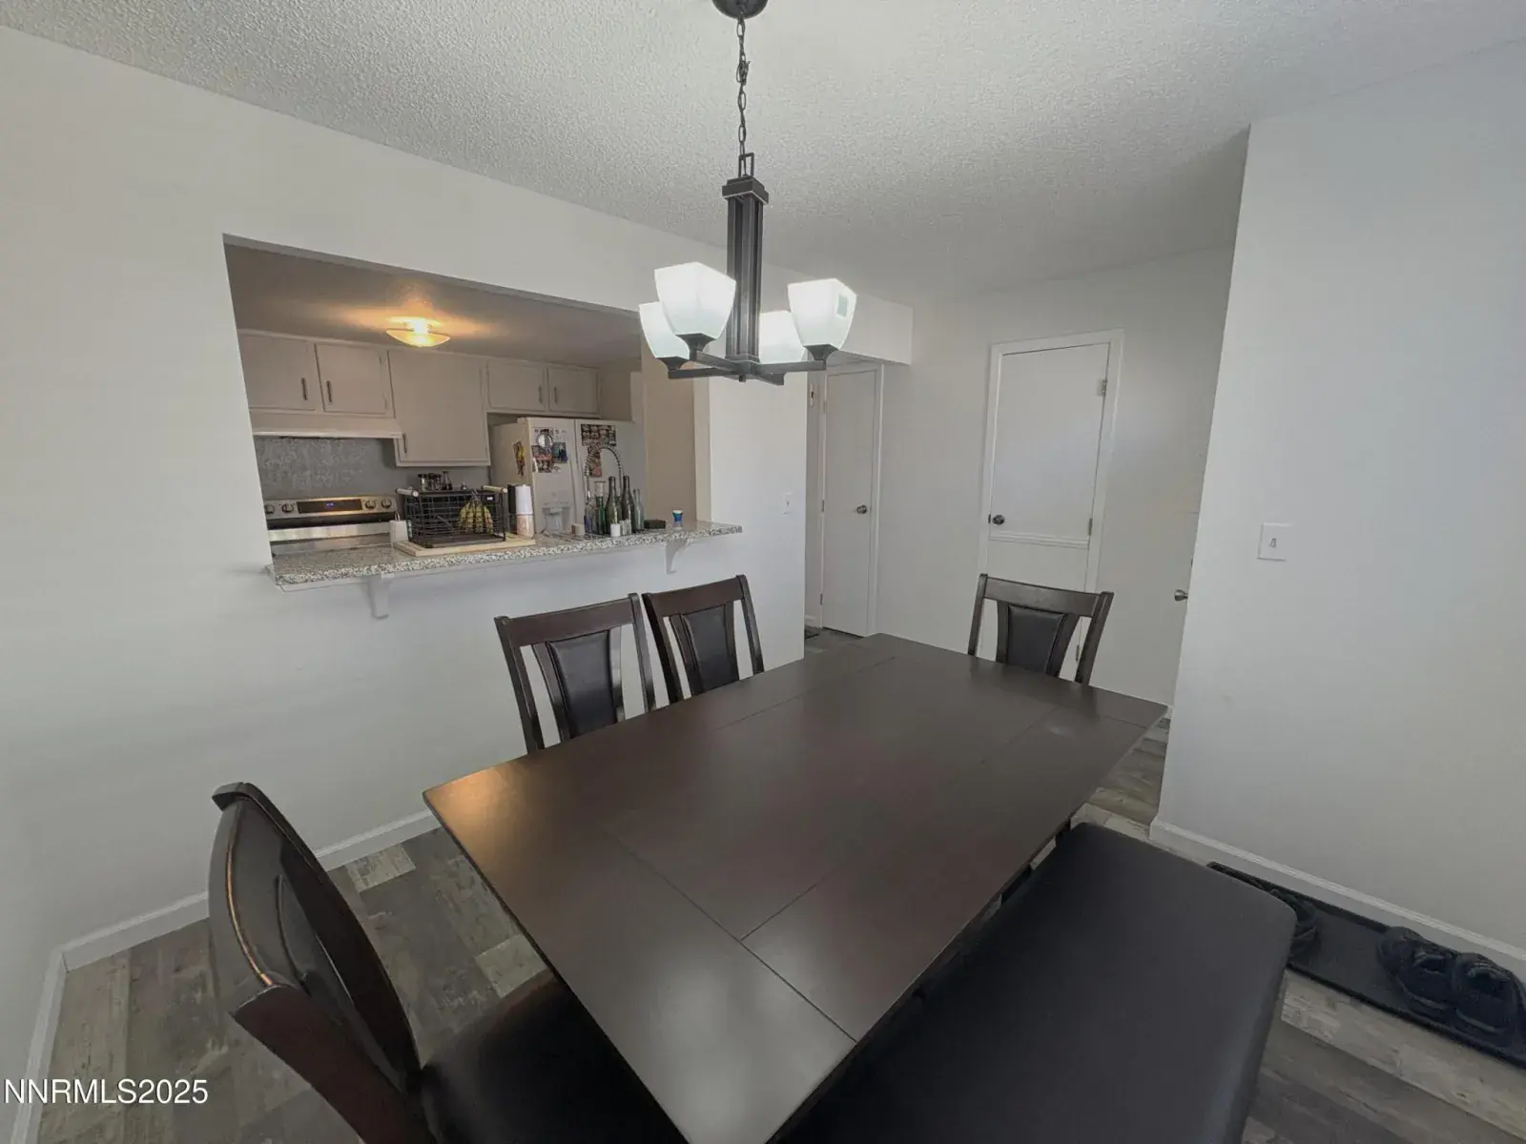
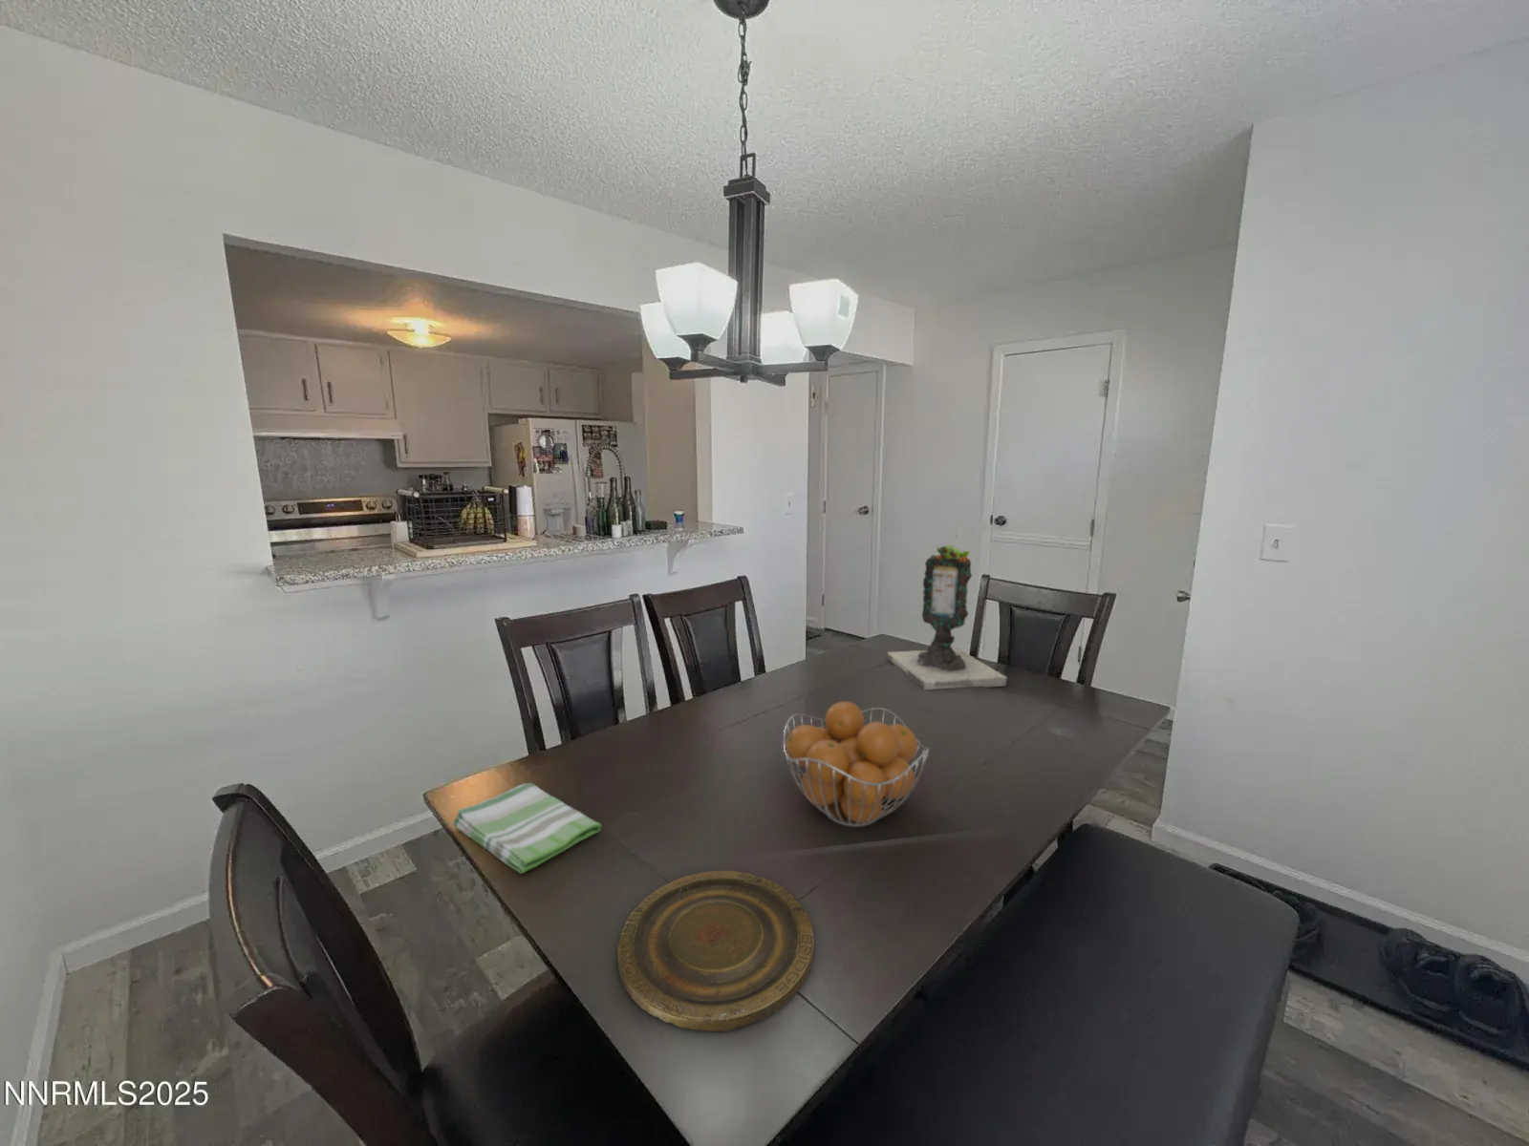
+ plate (716, 939)
+ fruit basket (854, 762)
+ dish towel (526, 820)
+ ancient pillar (946, 603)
